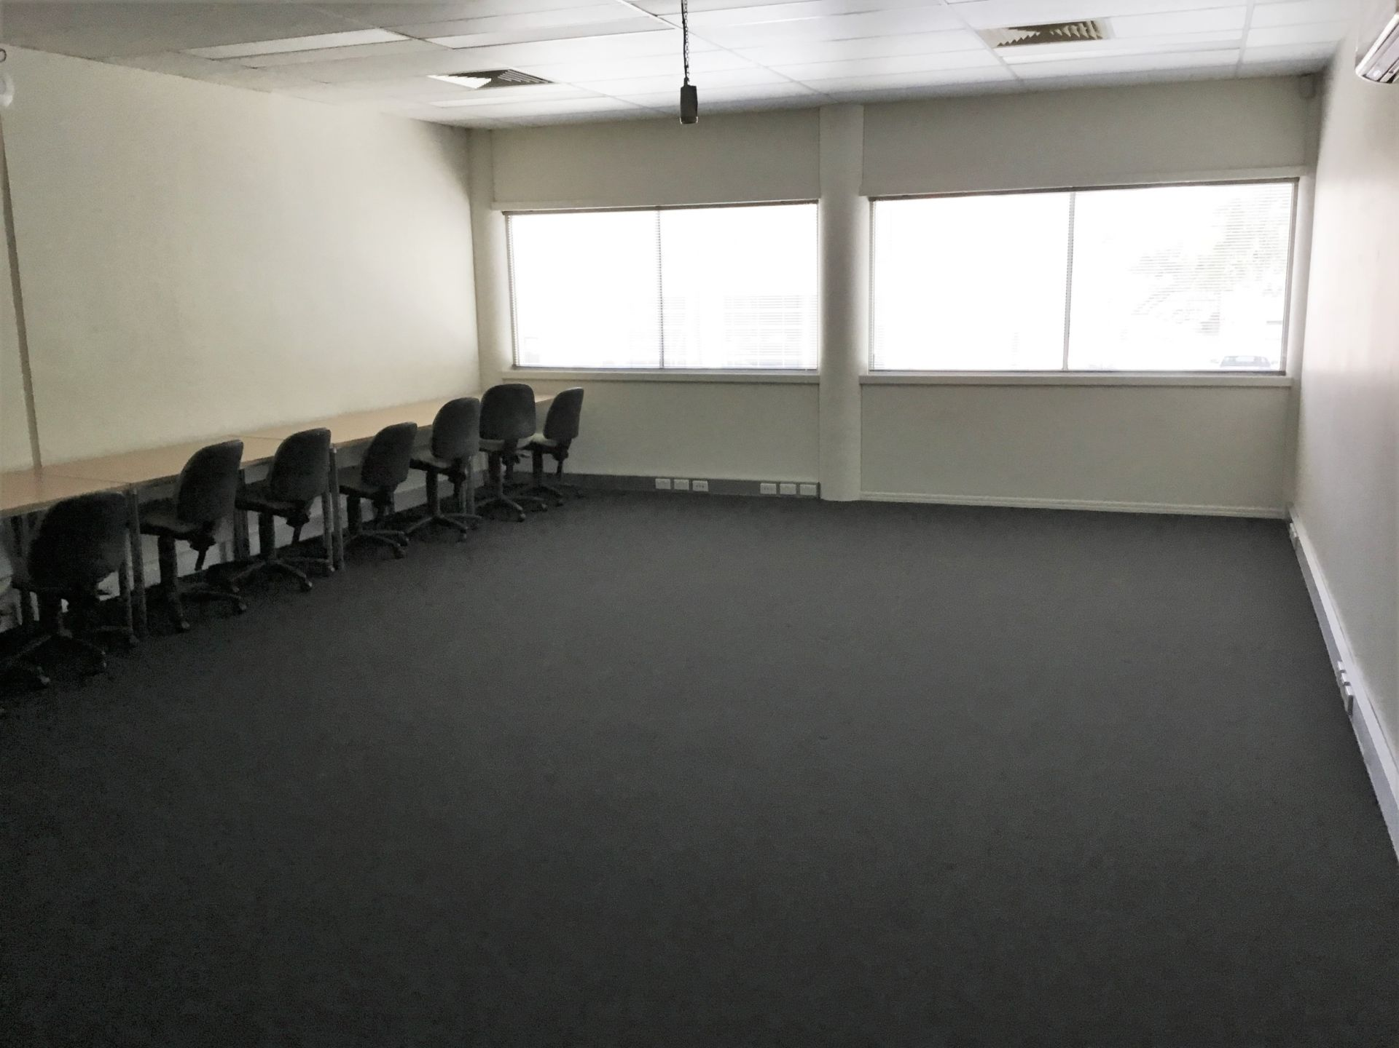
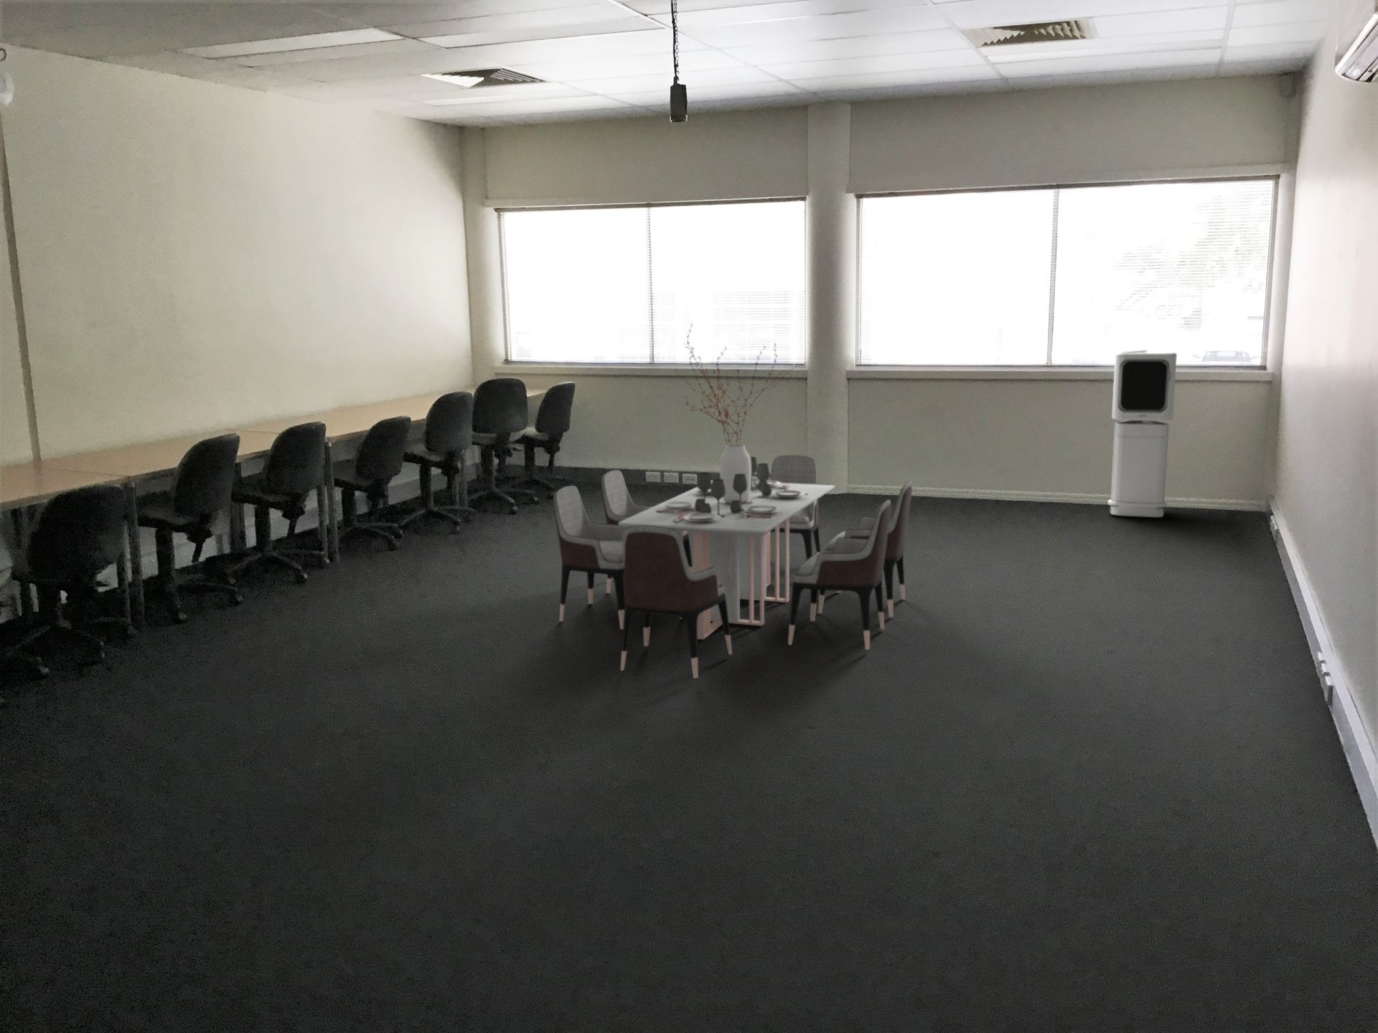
+ dining table (735, 469)
+ air purifier (1140, 433)
